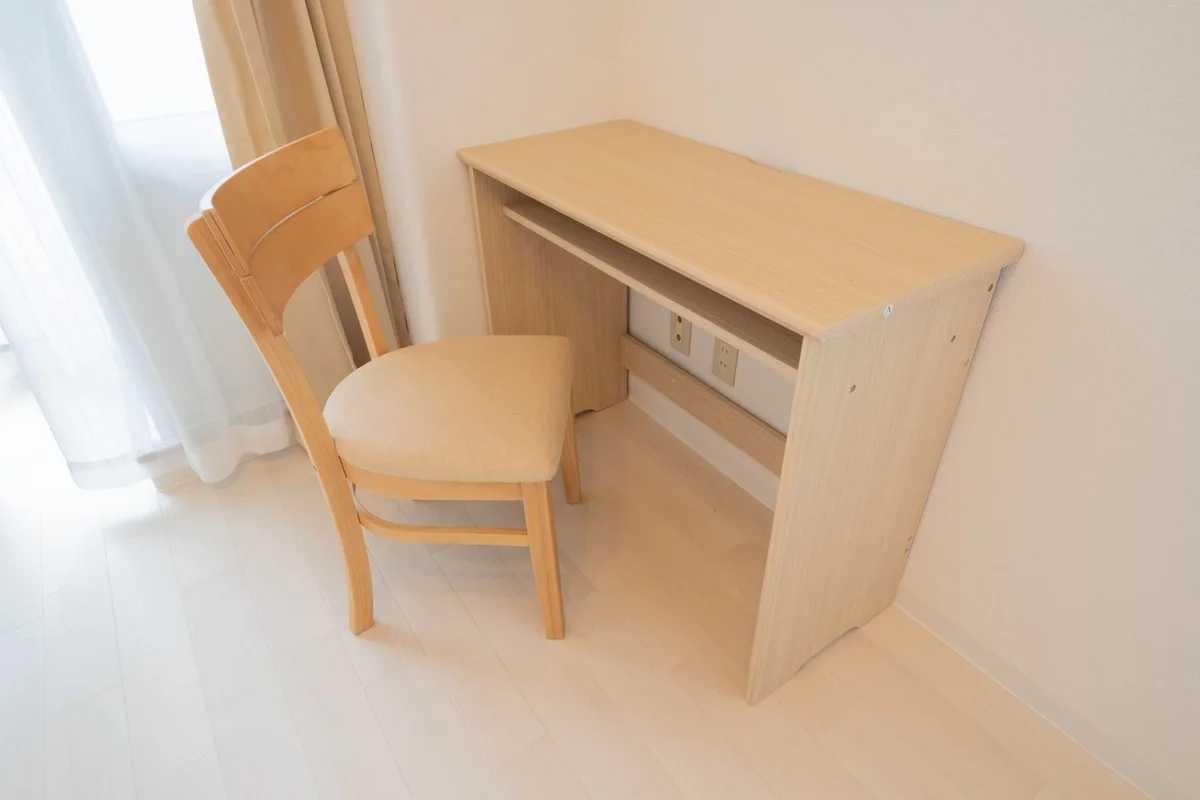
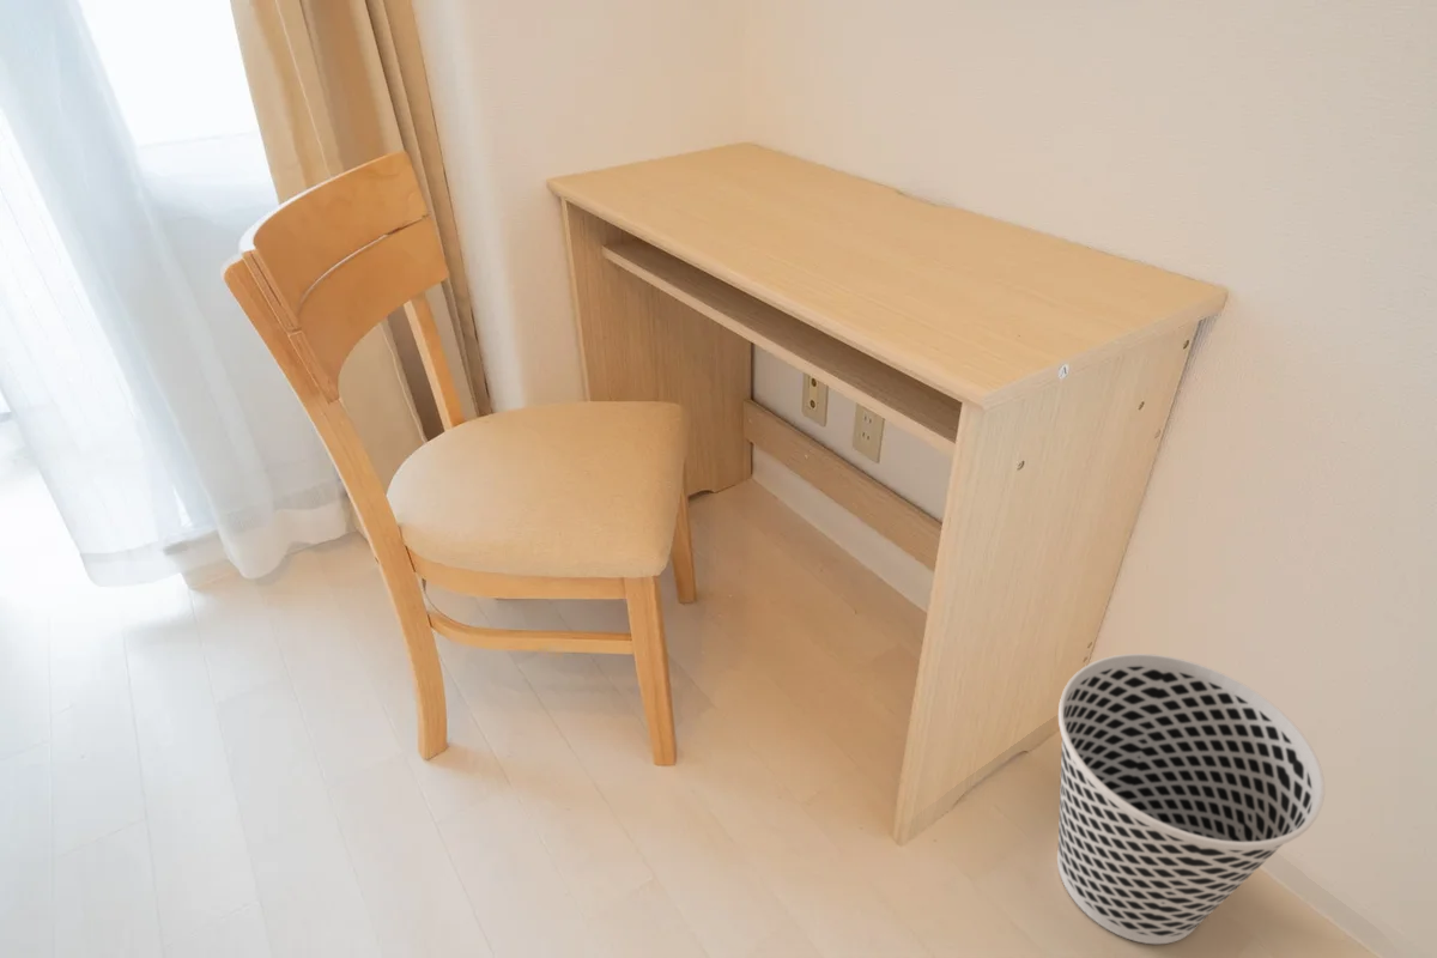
+ wastebasket (1154, 812)
